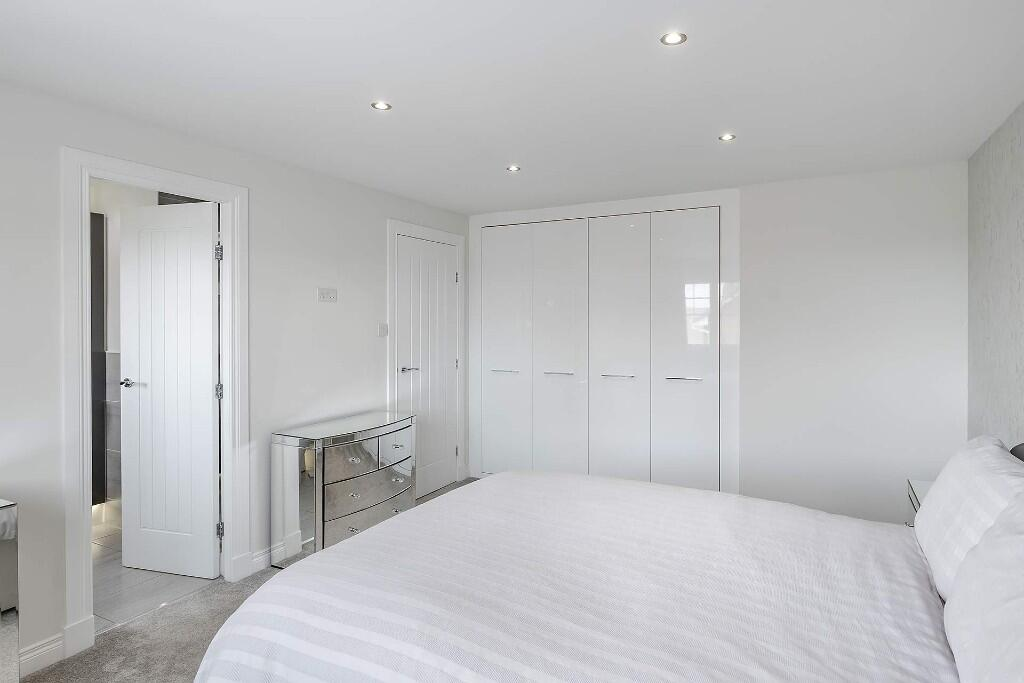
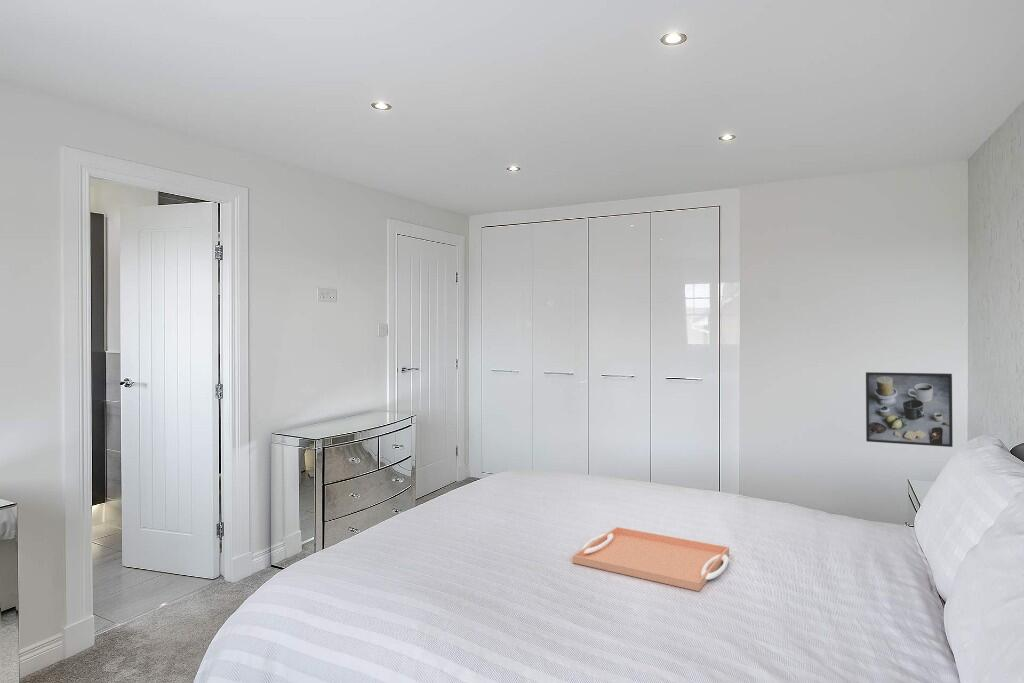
+ serving tray (652, 554)
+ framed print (907, 408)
